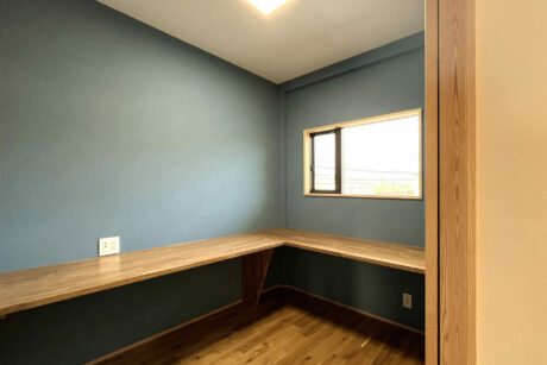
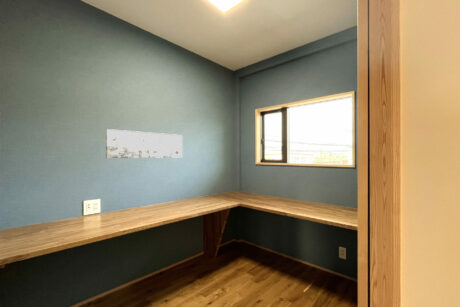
+ wall art (149, 145)
